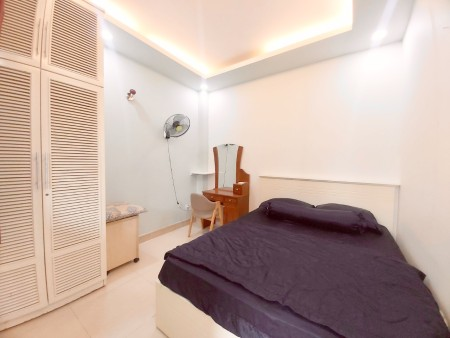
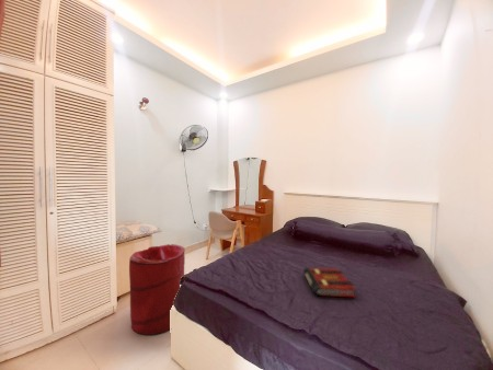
+ laundry hamper (158, 282)
+ book (326, 280)
